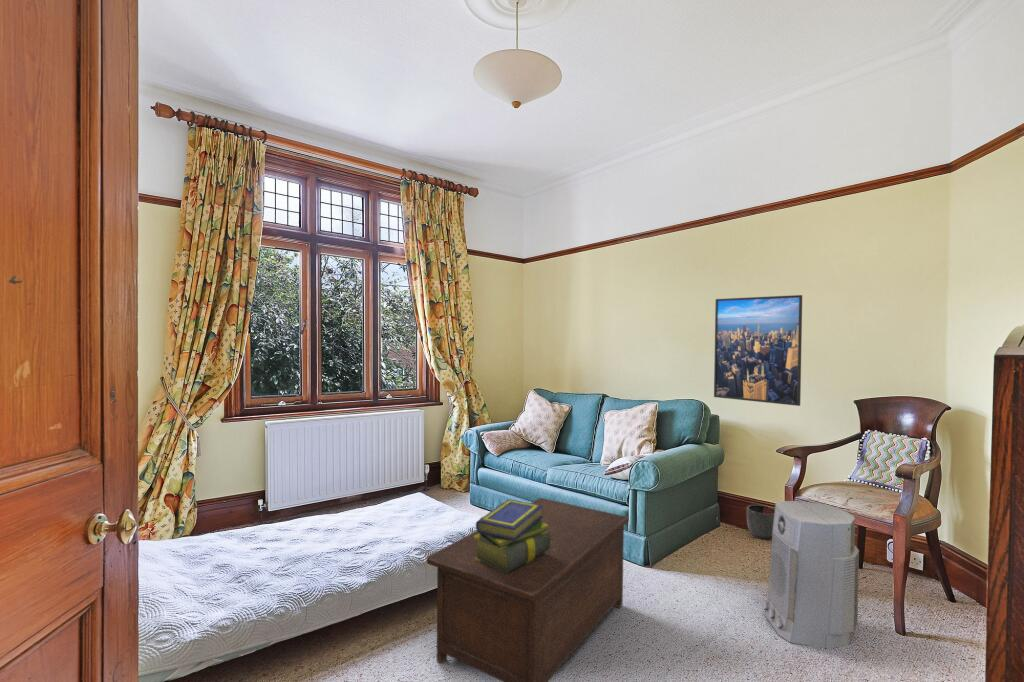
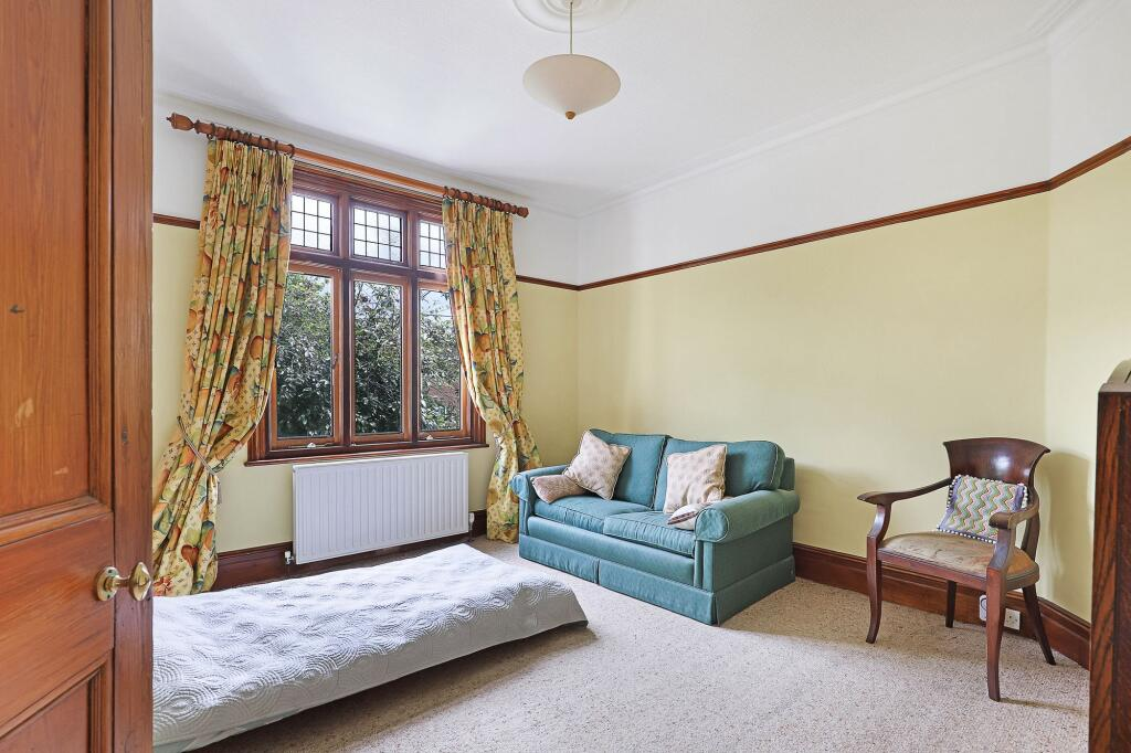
- air purifier (812, 569)
- cabinet (537, 582)
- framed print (755, 349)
- stack of books (512, 533)
- planter (761, 522)
